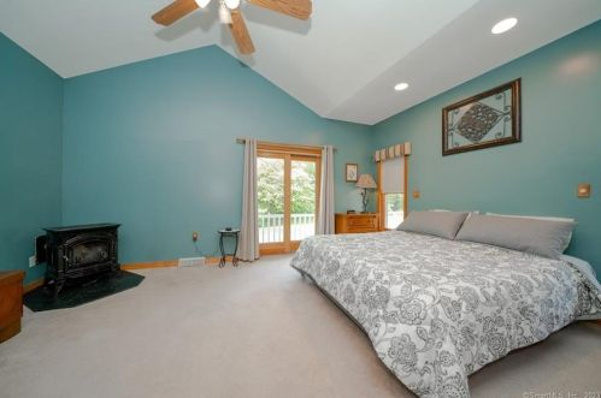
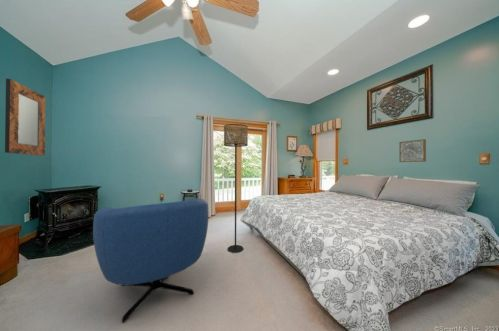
+ wall art (412, 151)
+ floor lamp (235, 187)
+ armchair (156, 243)
+ home mirror (27, 121)
